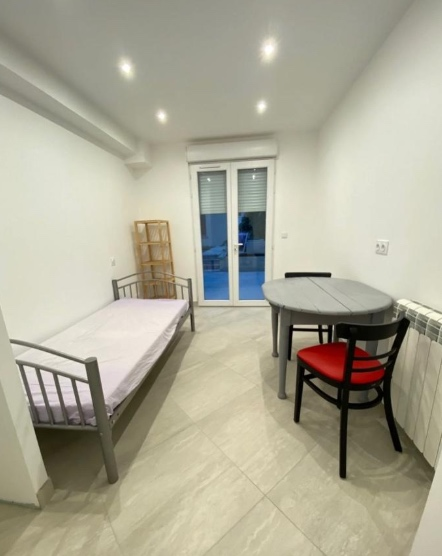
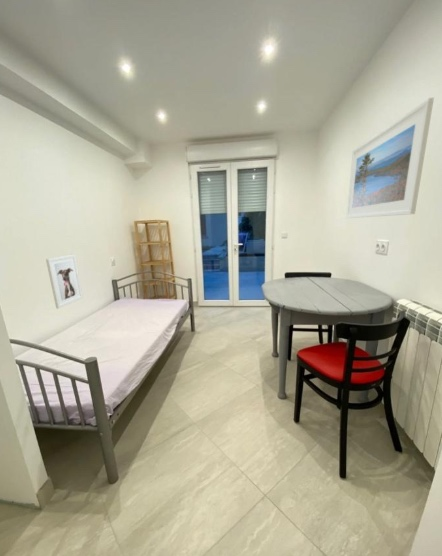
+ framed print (377, 175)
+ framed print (66, 280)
